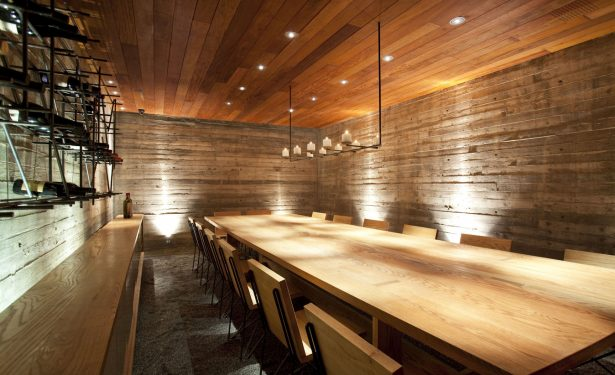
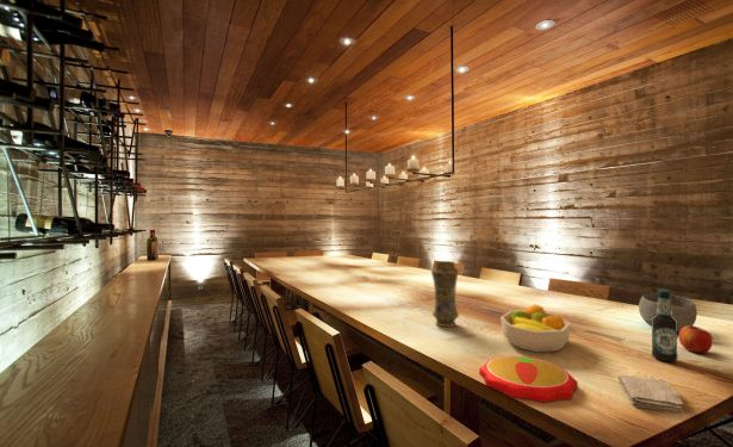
+ apple (695, 337)
+ fruit bowl (534, 325)
+ bottle (664, 324)
+ vase (445, 293)
+ bowl (671, 310)
+ washcloth (648, 391)
+ plate (526, 373)
